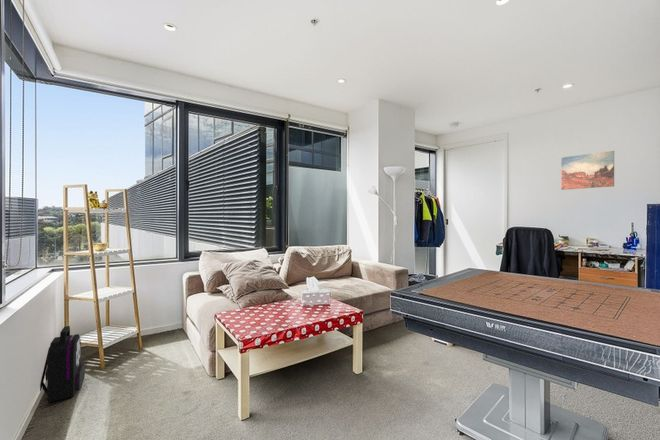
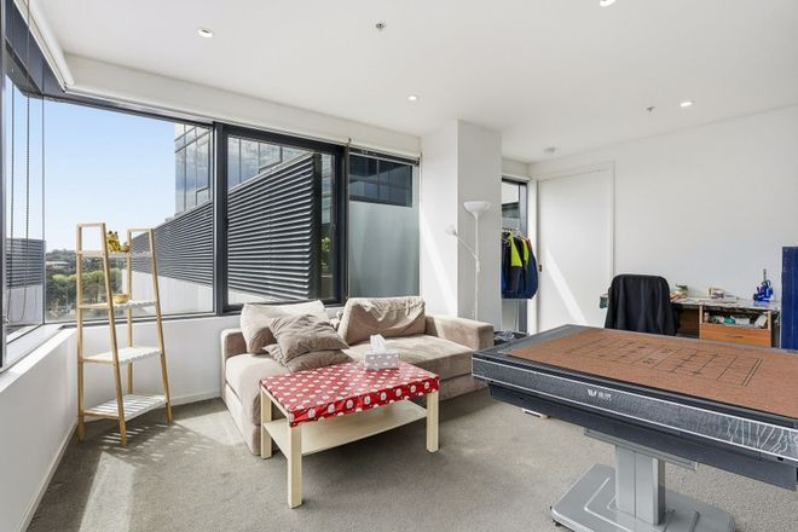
- wall art (586, 171)
- backpack (63, 360)
